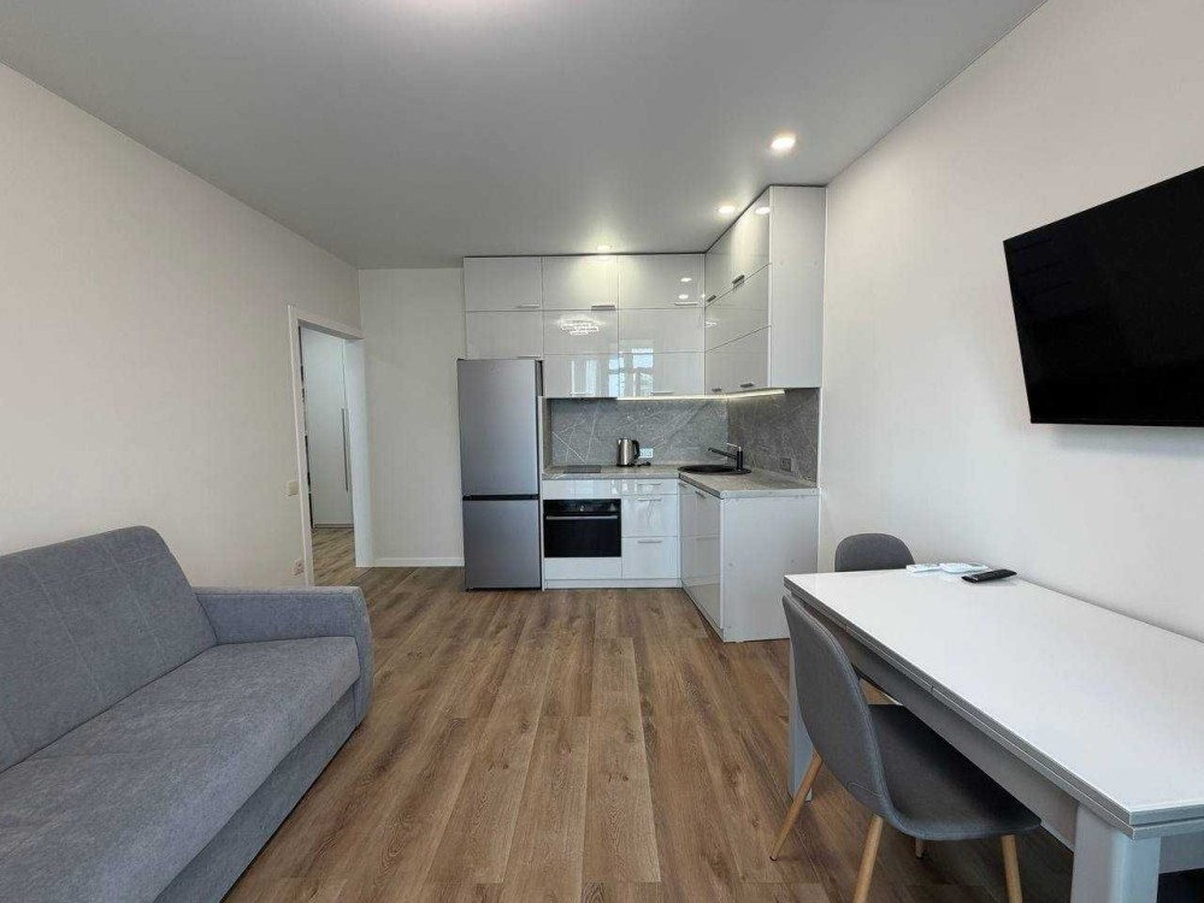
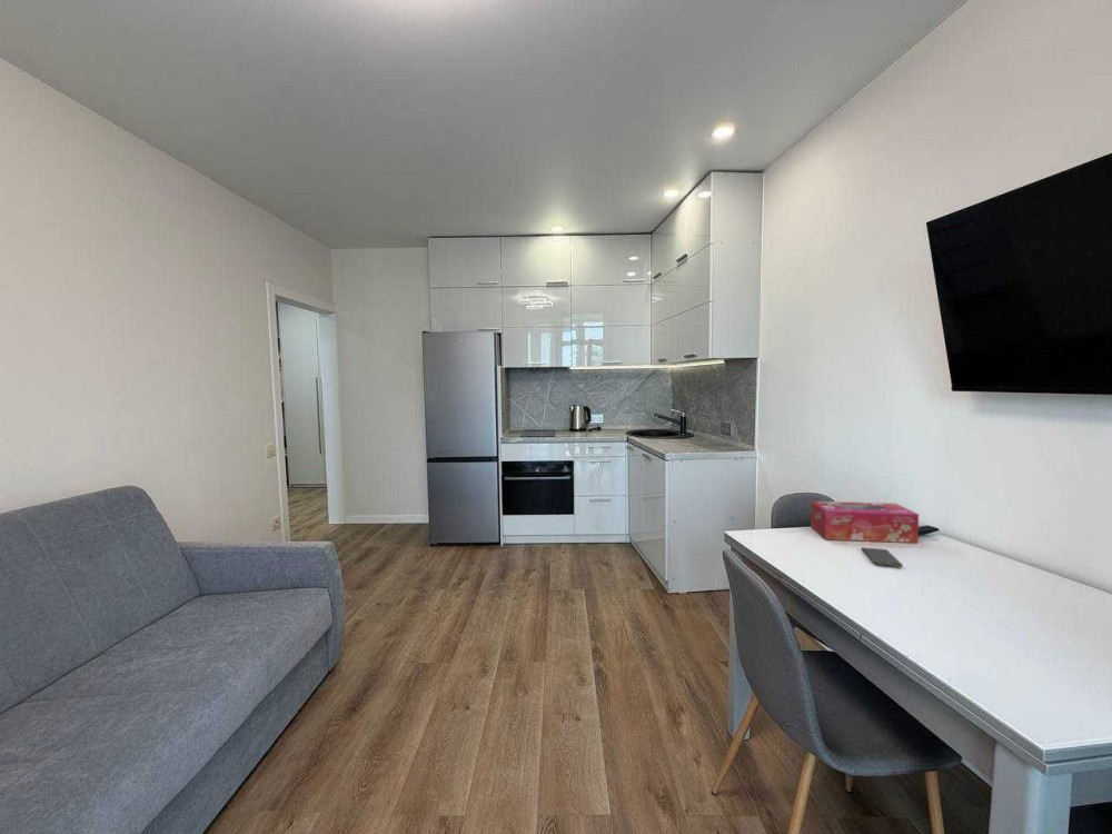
+ smartphone (881, 556)
+ tissue box (861, 520)
